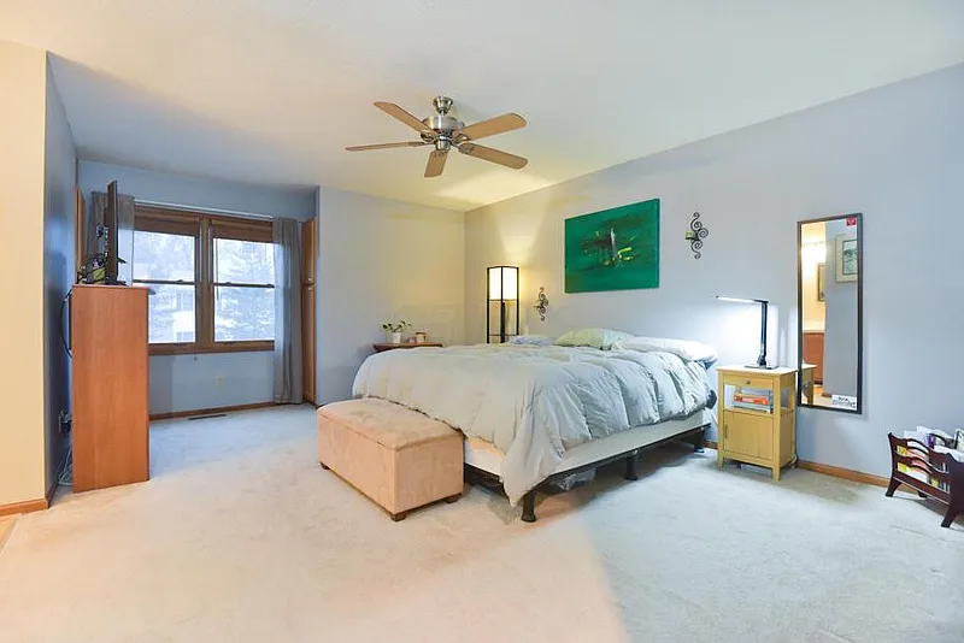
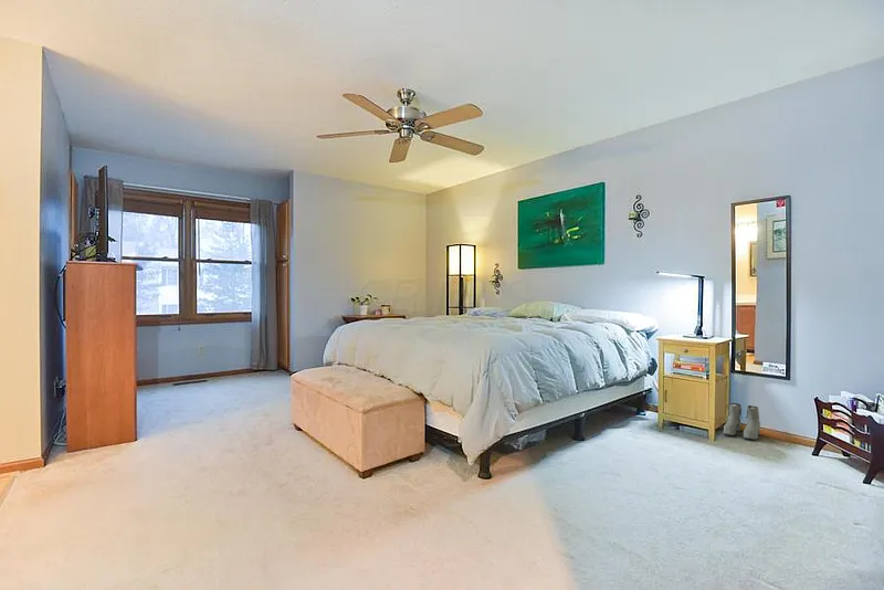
+ boots (739, 420)
